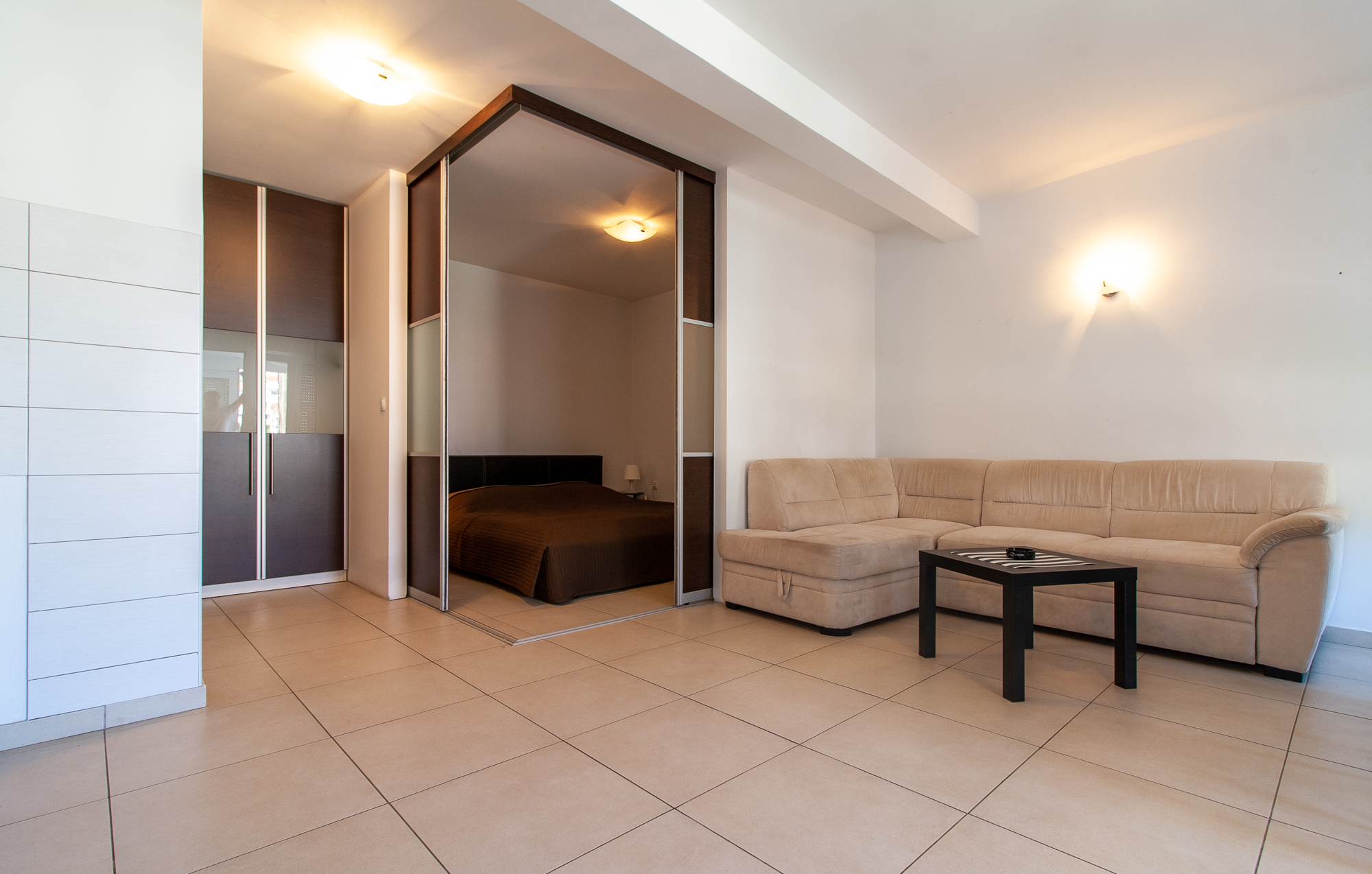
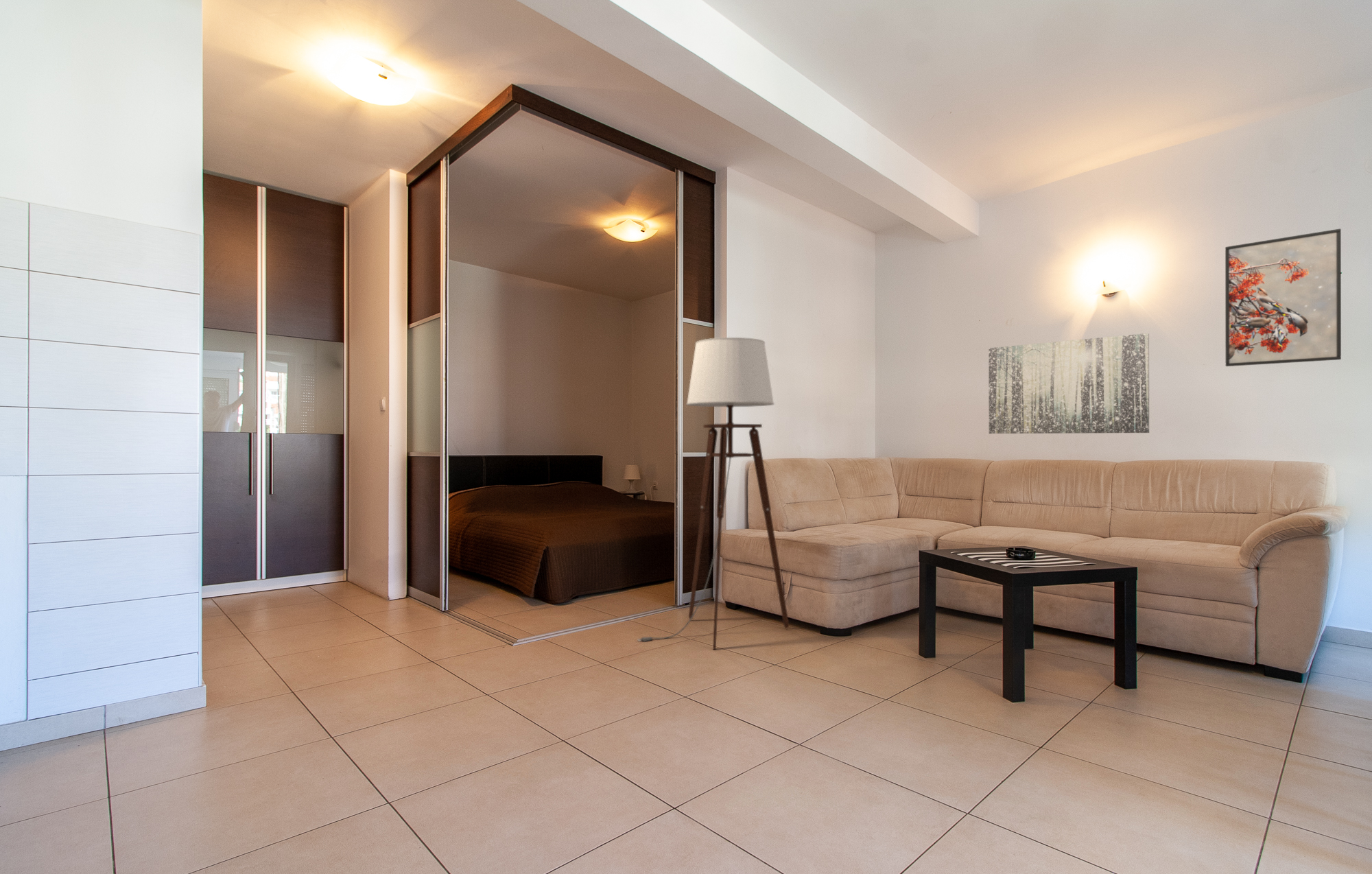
+ floor lamp (710, 487)
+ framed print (1280, 300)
+ wall art (1063, 387)
